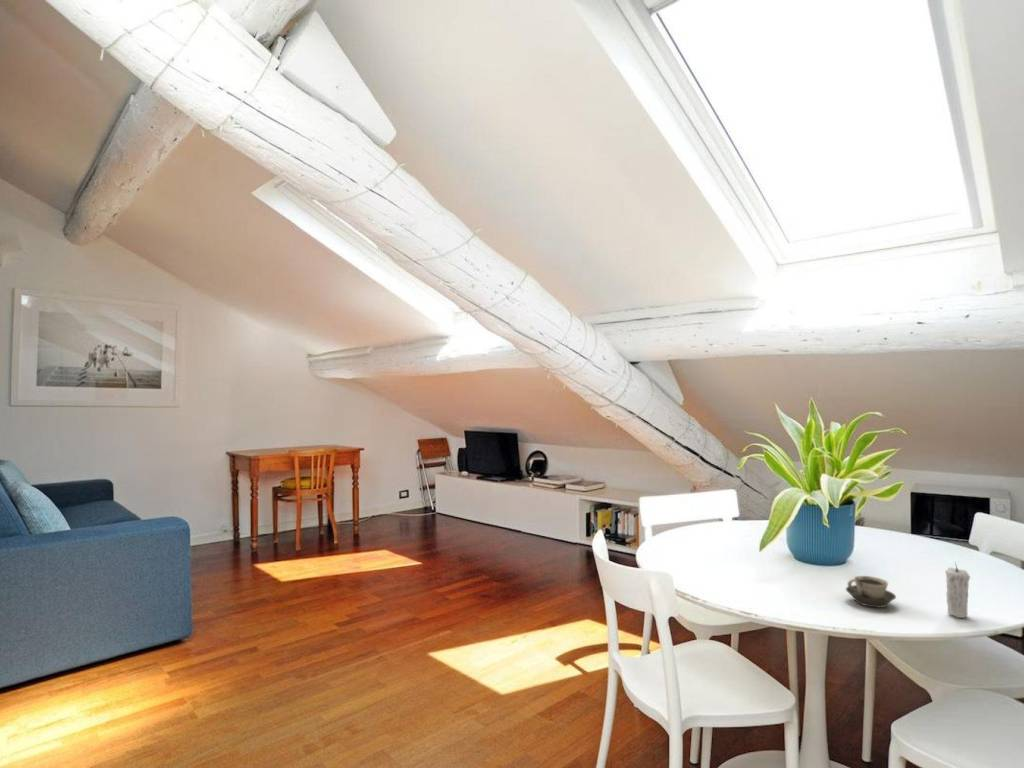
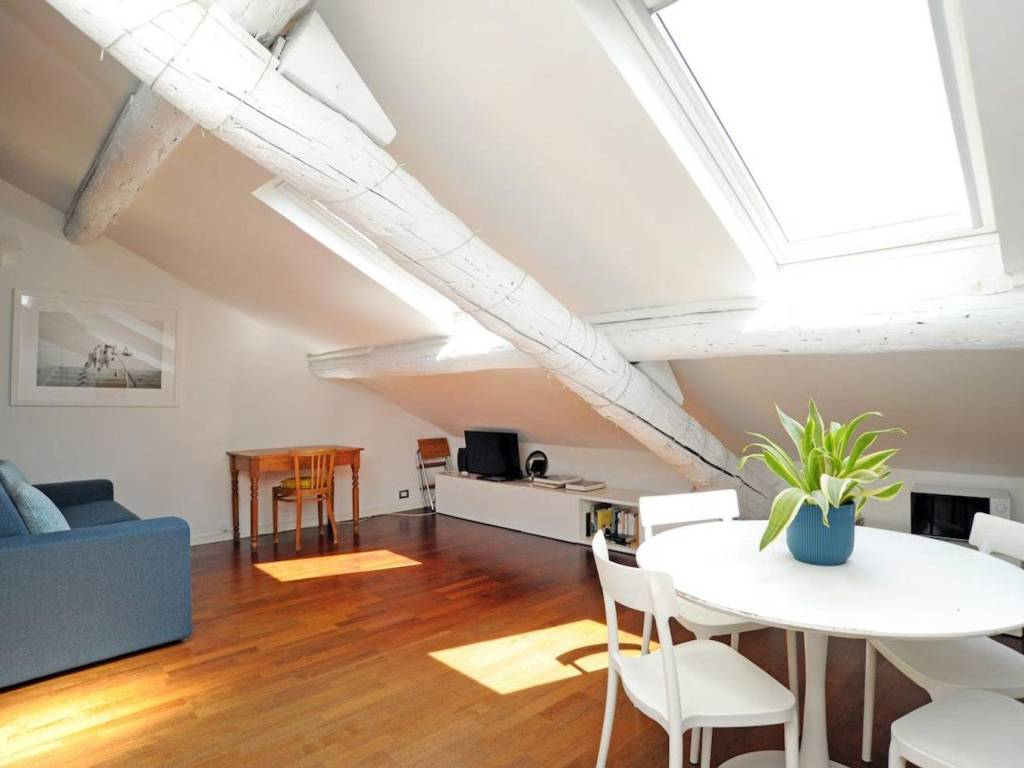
- candle (957, 587)
- cup (870, 591)
